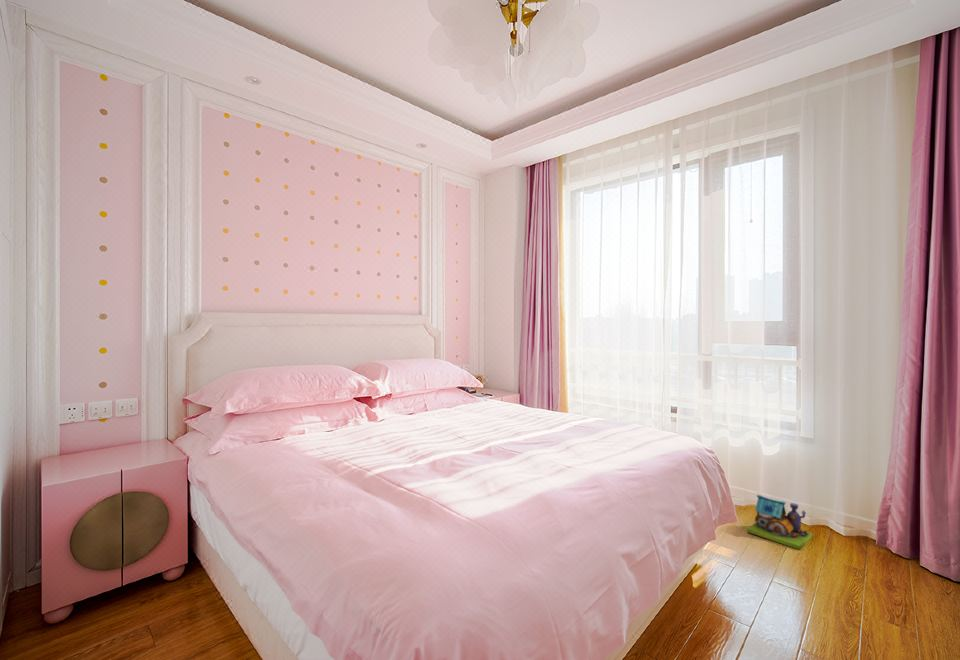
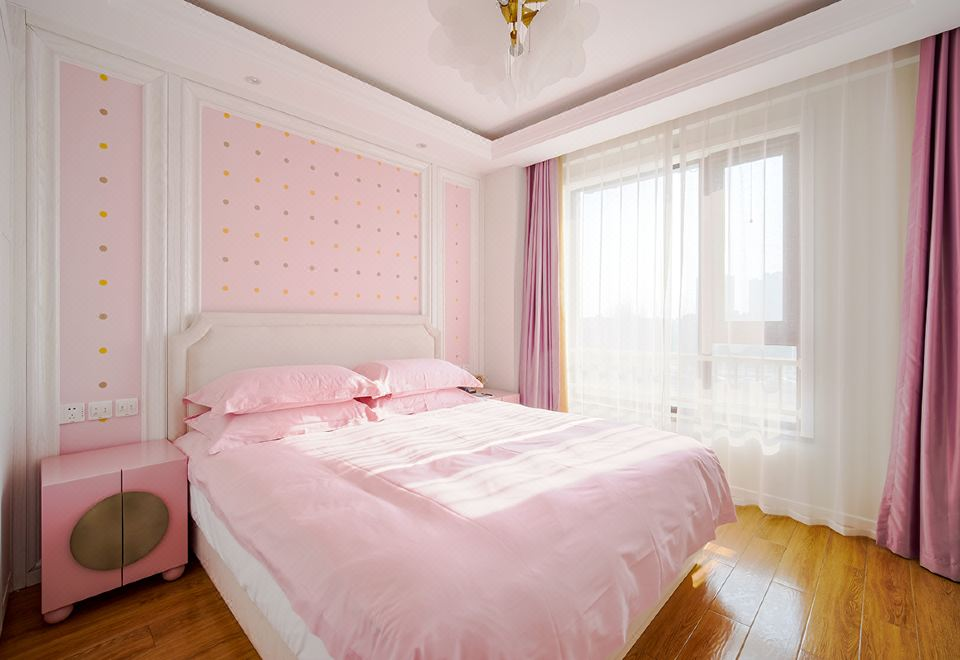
- toy house (780, 517)
